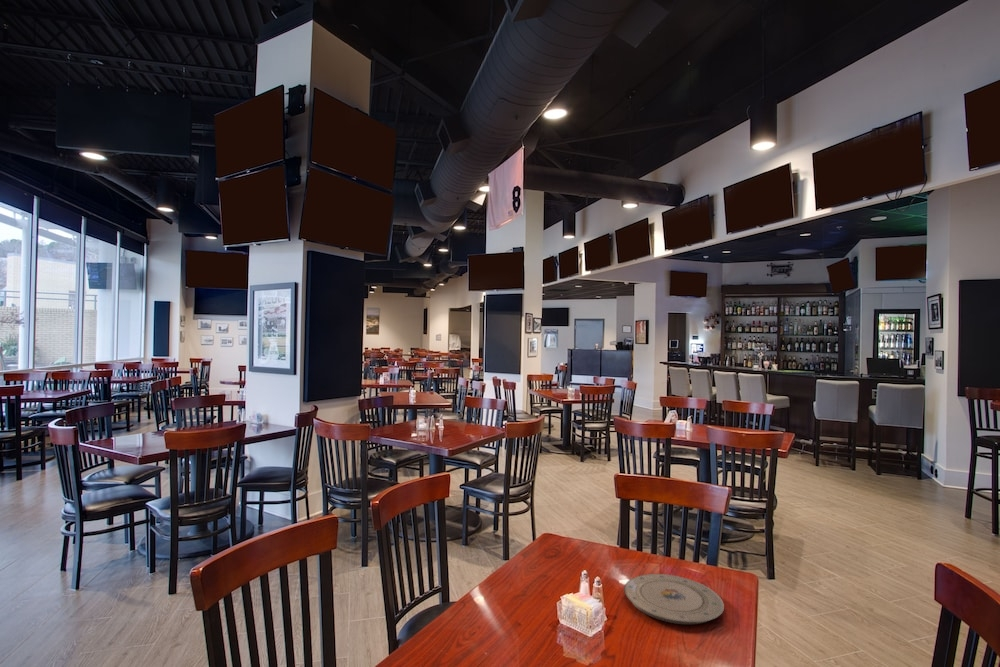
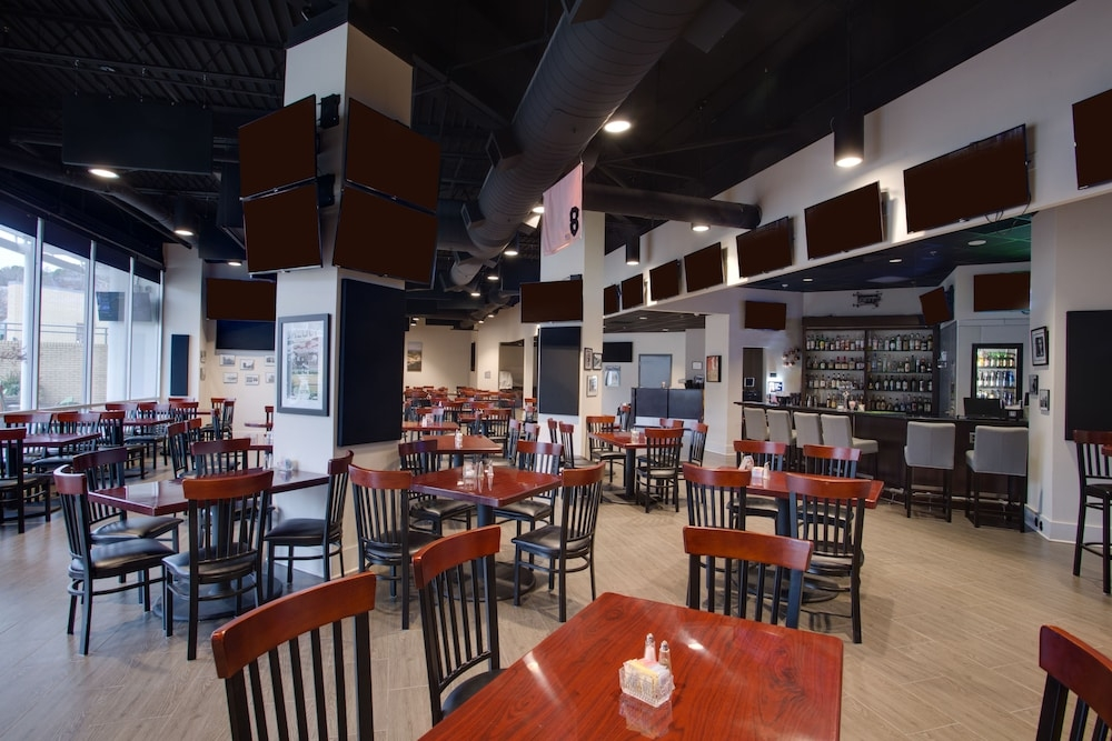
- plate (672, 598)
